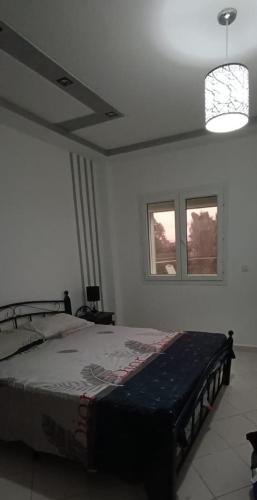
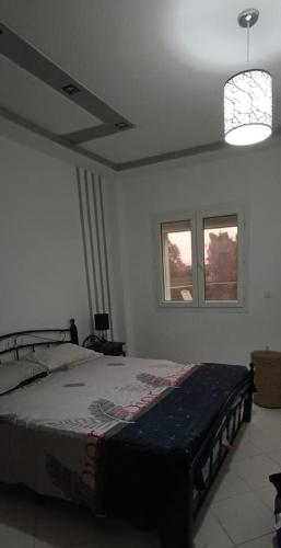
+ laundry hamper (268, 374)
